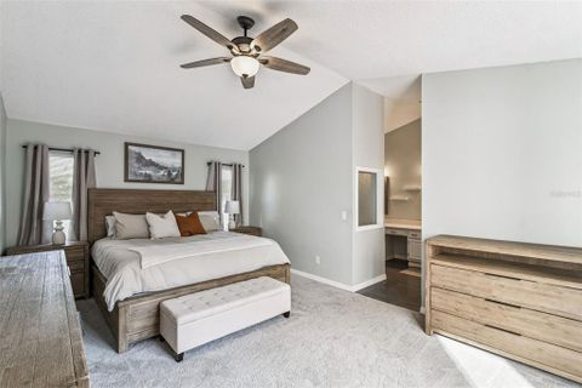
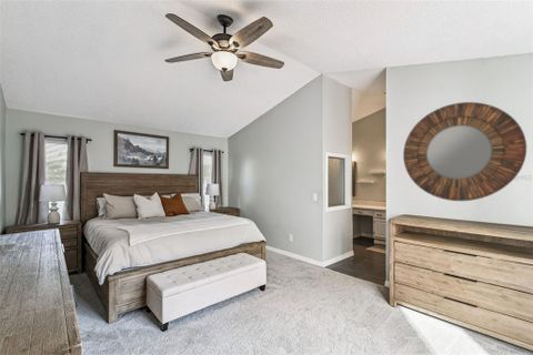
+ home mirror (456, 152)
